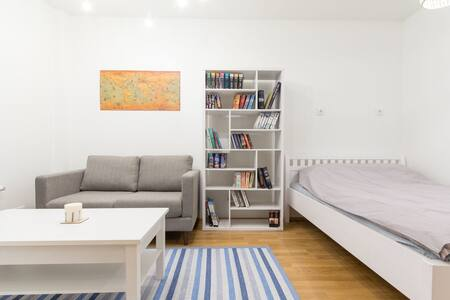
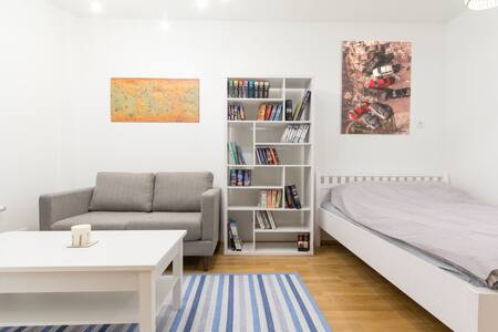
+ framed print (375, 87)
